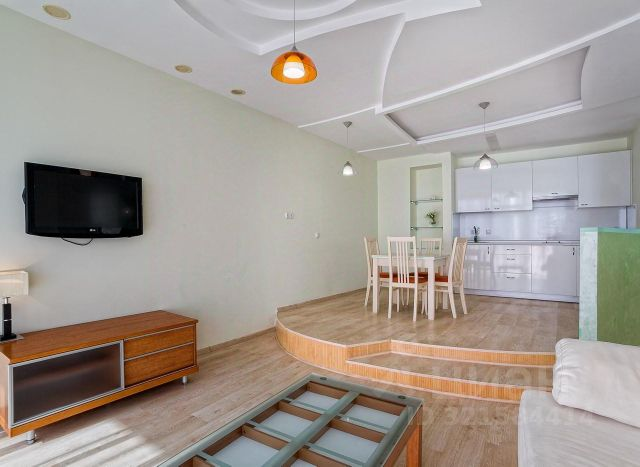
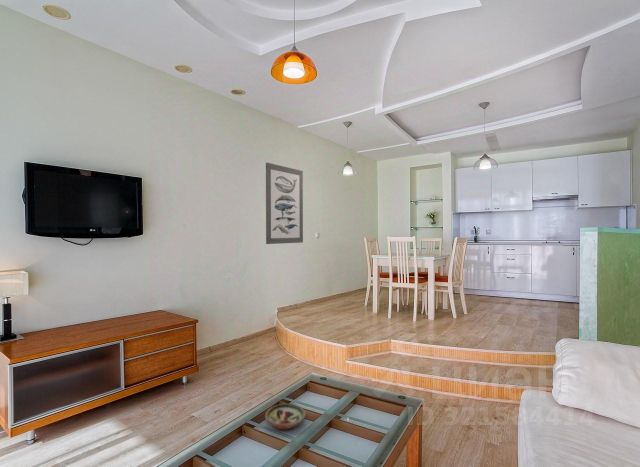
+ wall art (285, 205)
+ decorative bowl (285, 418)
